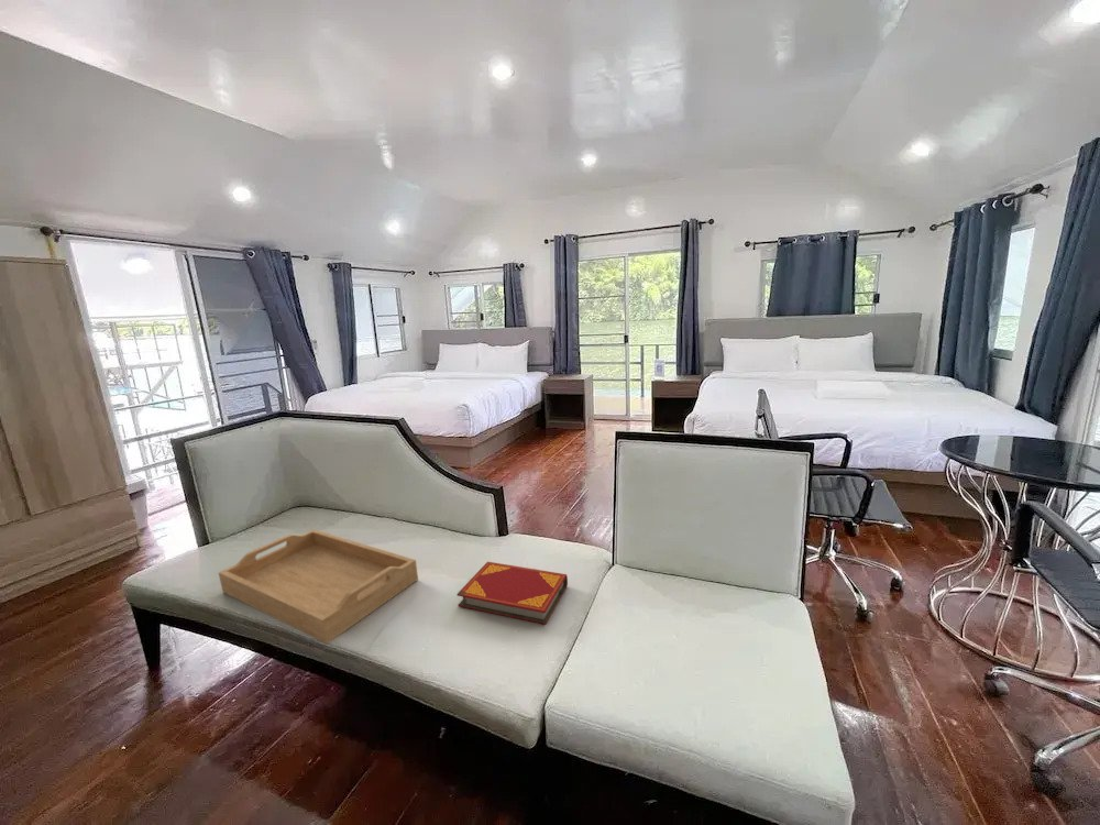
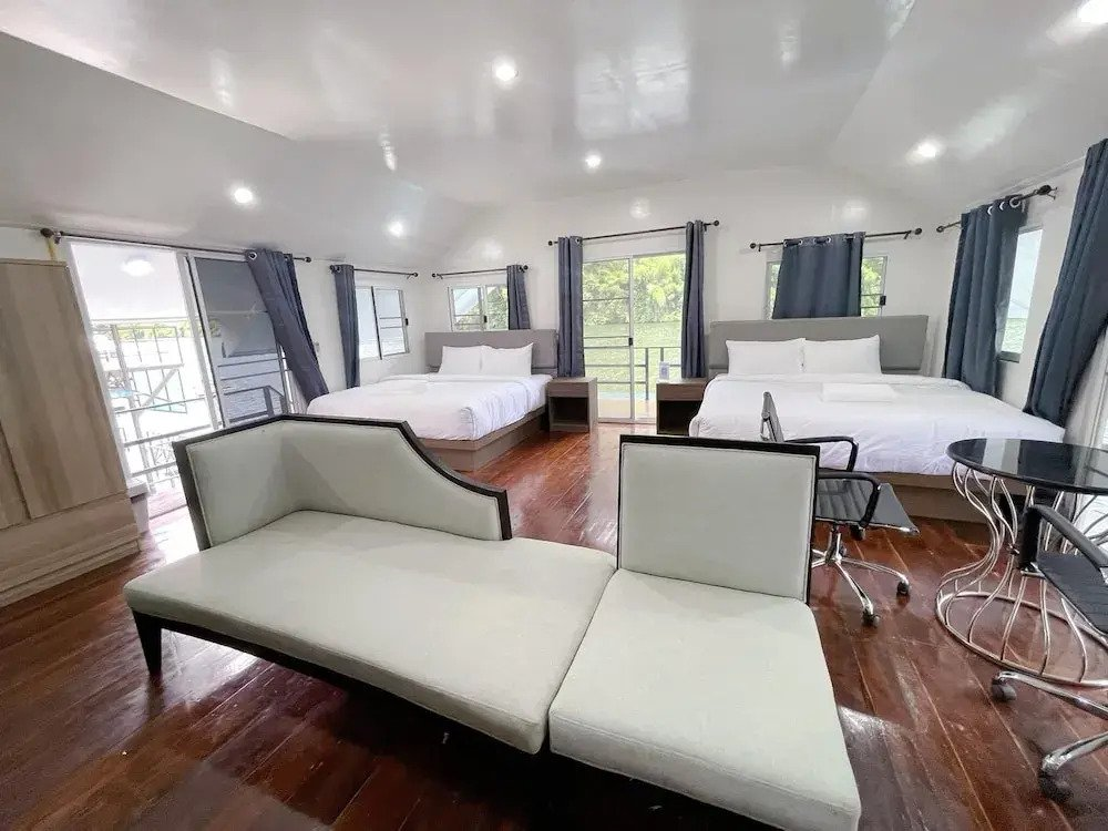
- hardback book (514, 588)
- serving tray (318, 572)
